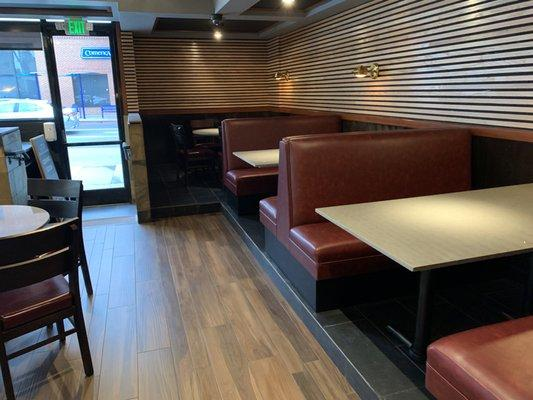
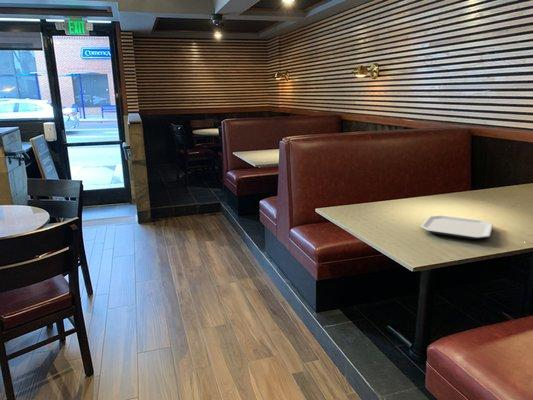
+ plate (456, 227)
